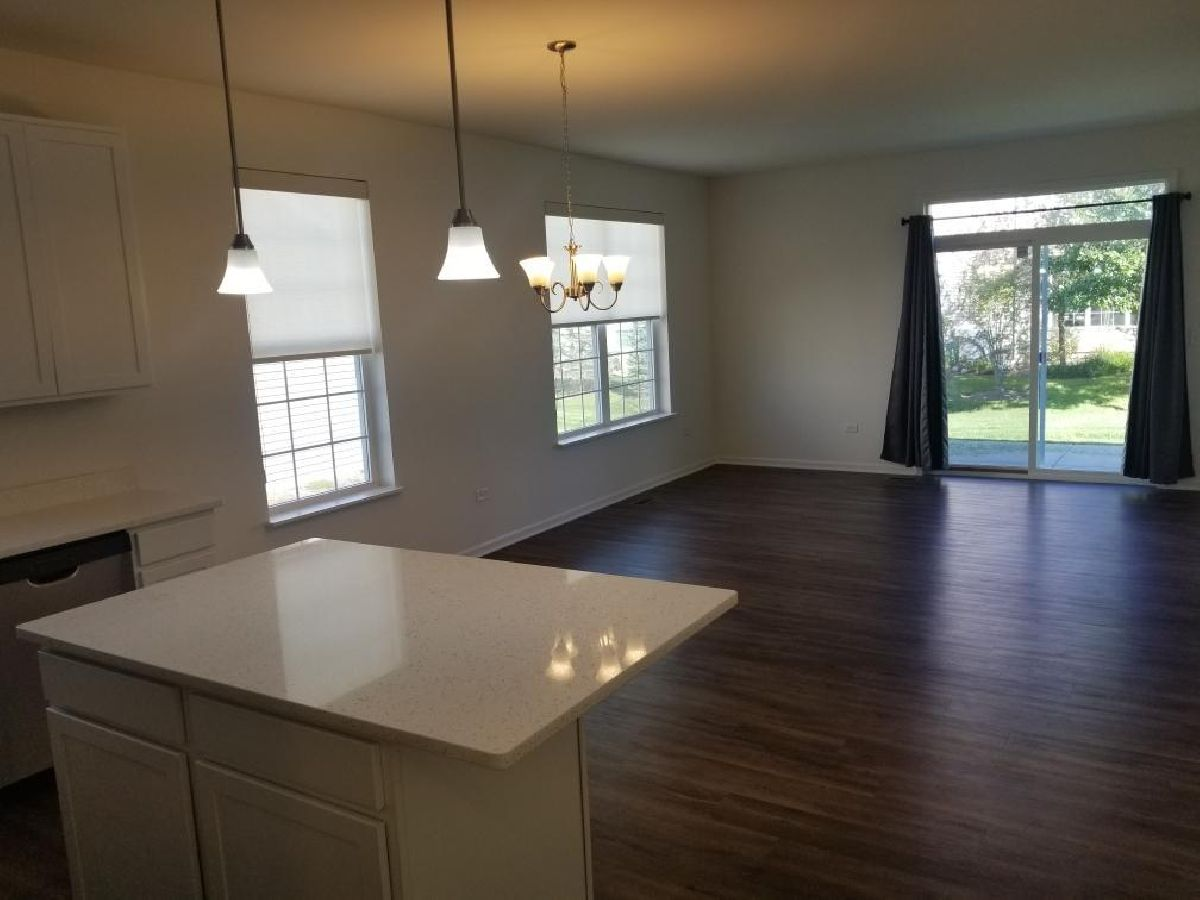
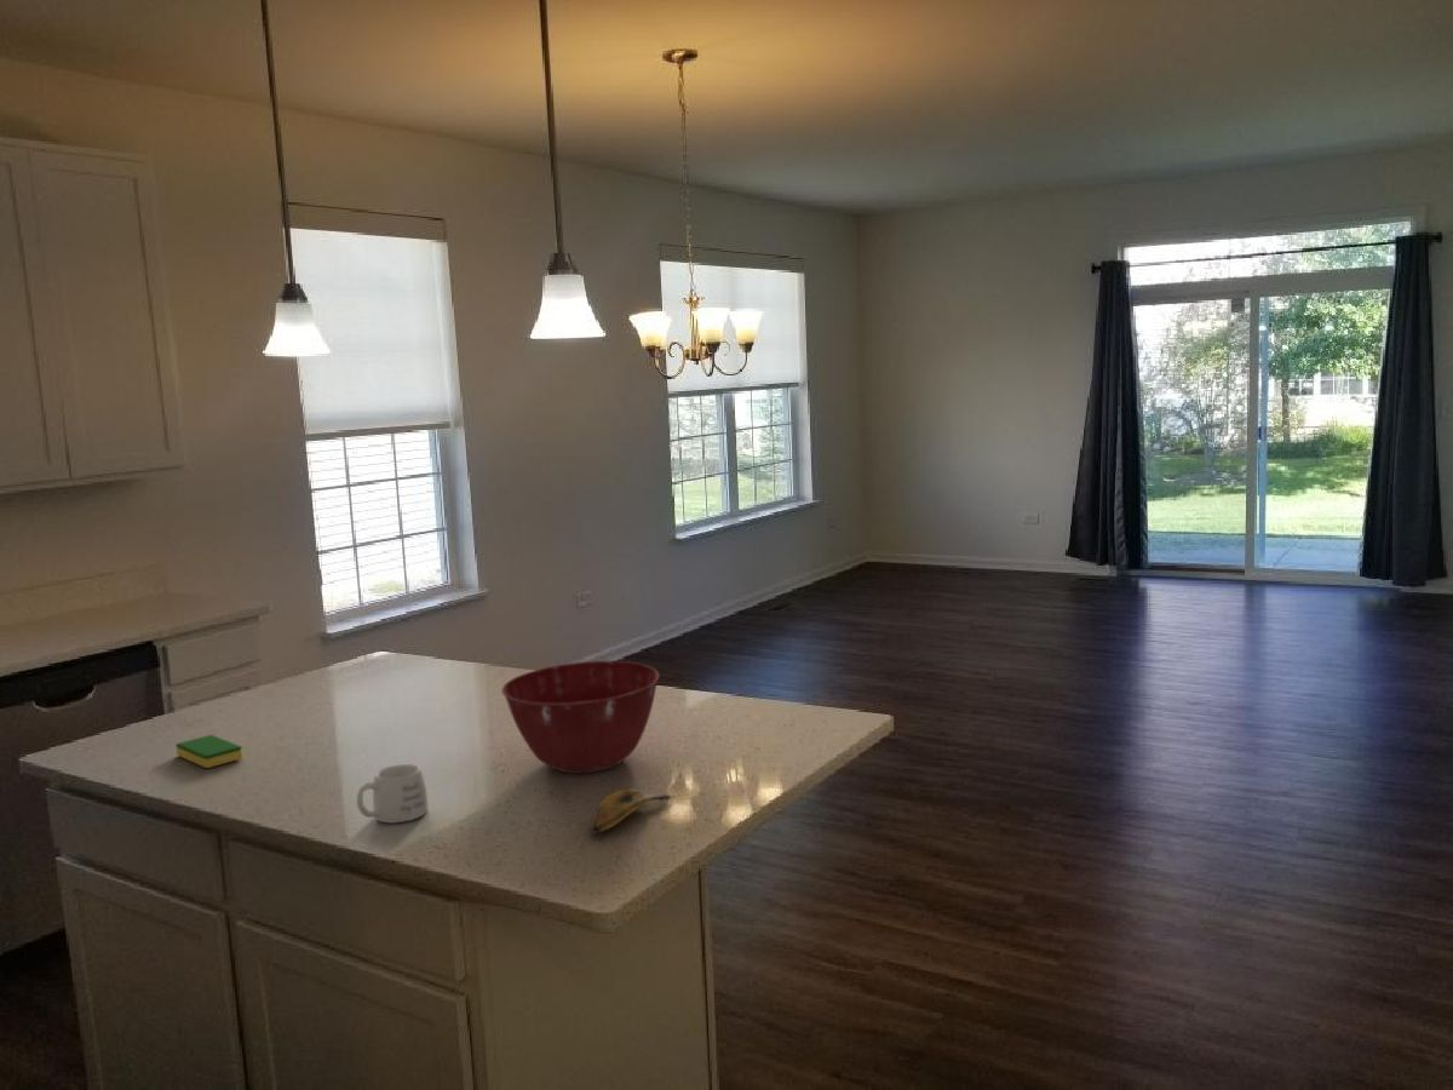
+ banana (625, 804)
+ mug (390, 796)
+ mixing bowl (582, 719)
+ dish sponge (208, 751)
